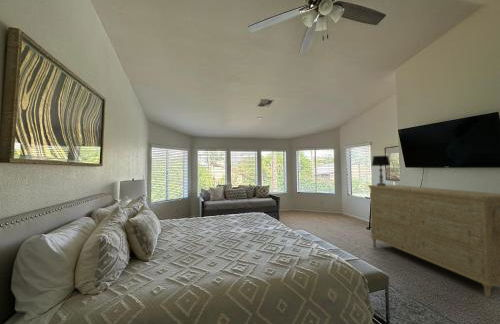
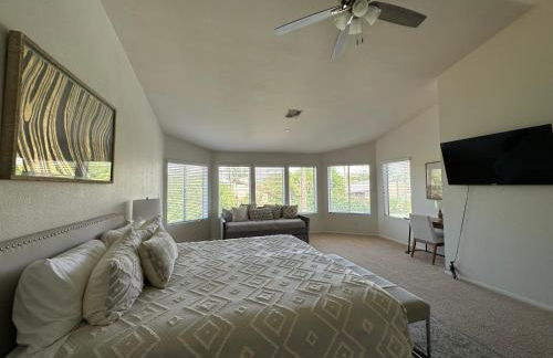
- dresser (426, 226)
- table lamp (380, 170)
